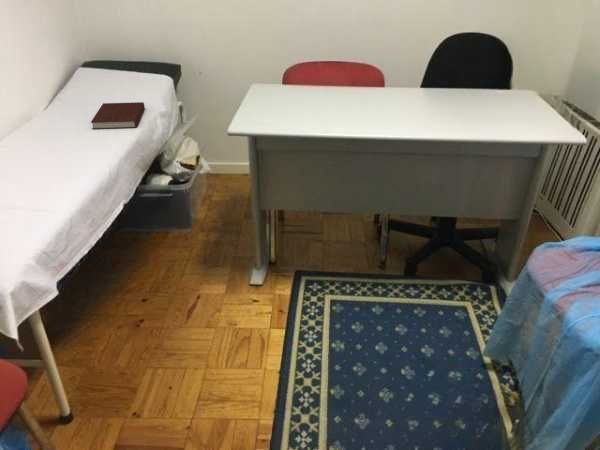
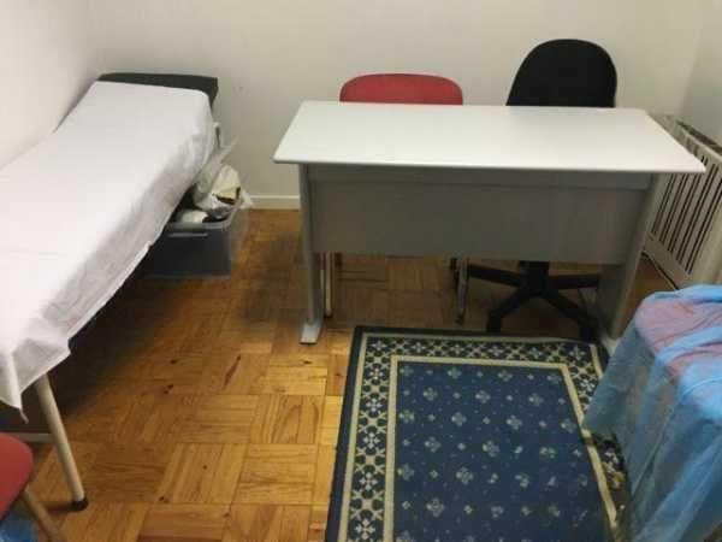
- notebook (119, 114)
